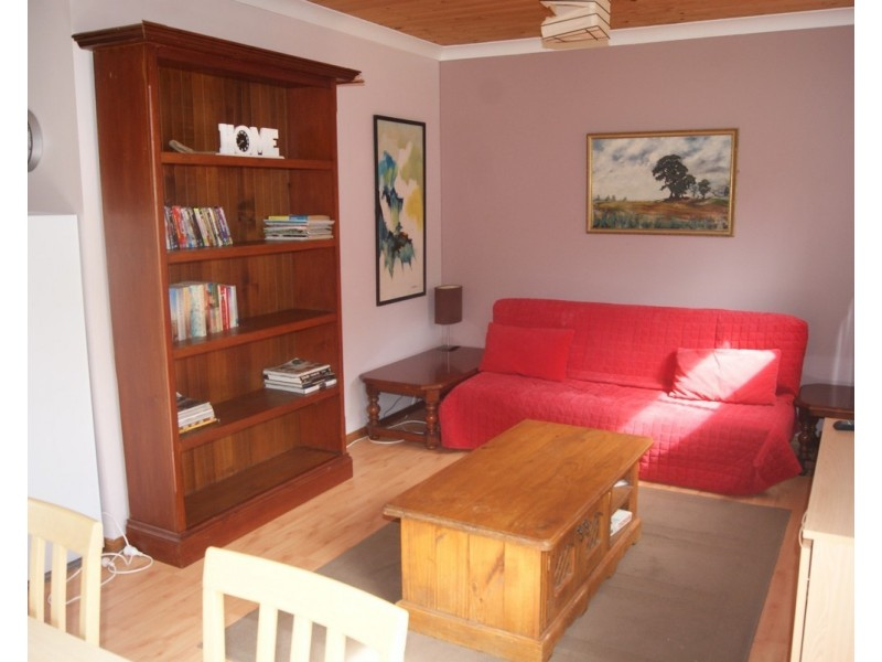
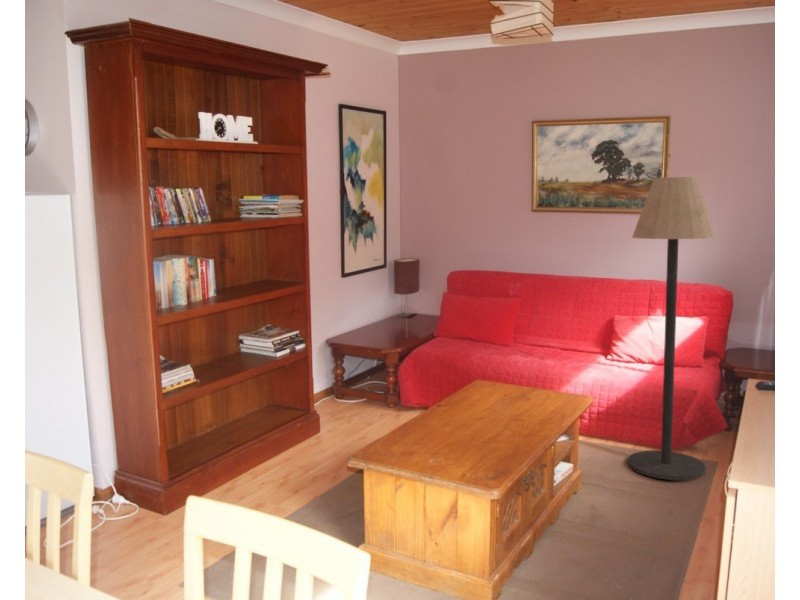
+ floor lamp (670, 325)
